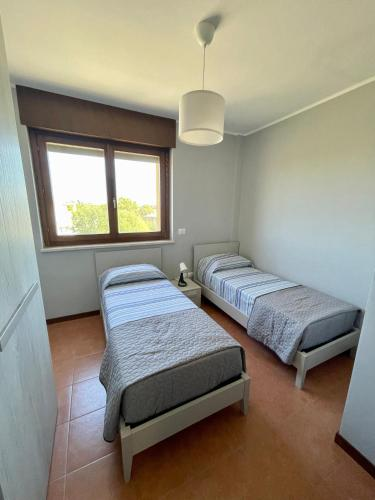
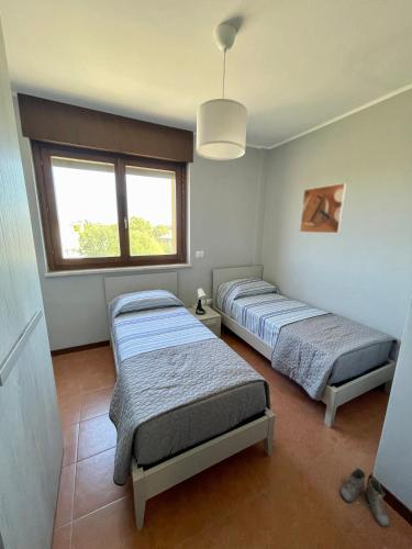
+ boots (361, 491)
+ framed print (320, 210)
